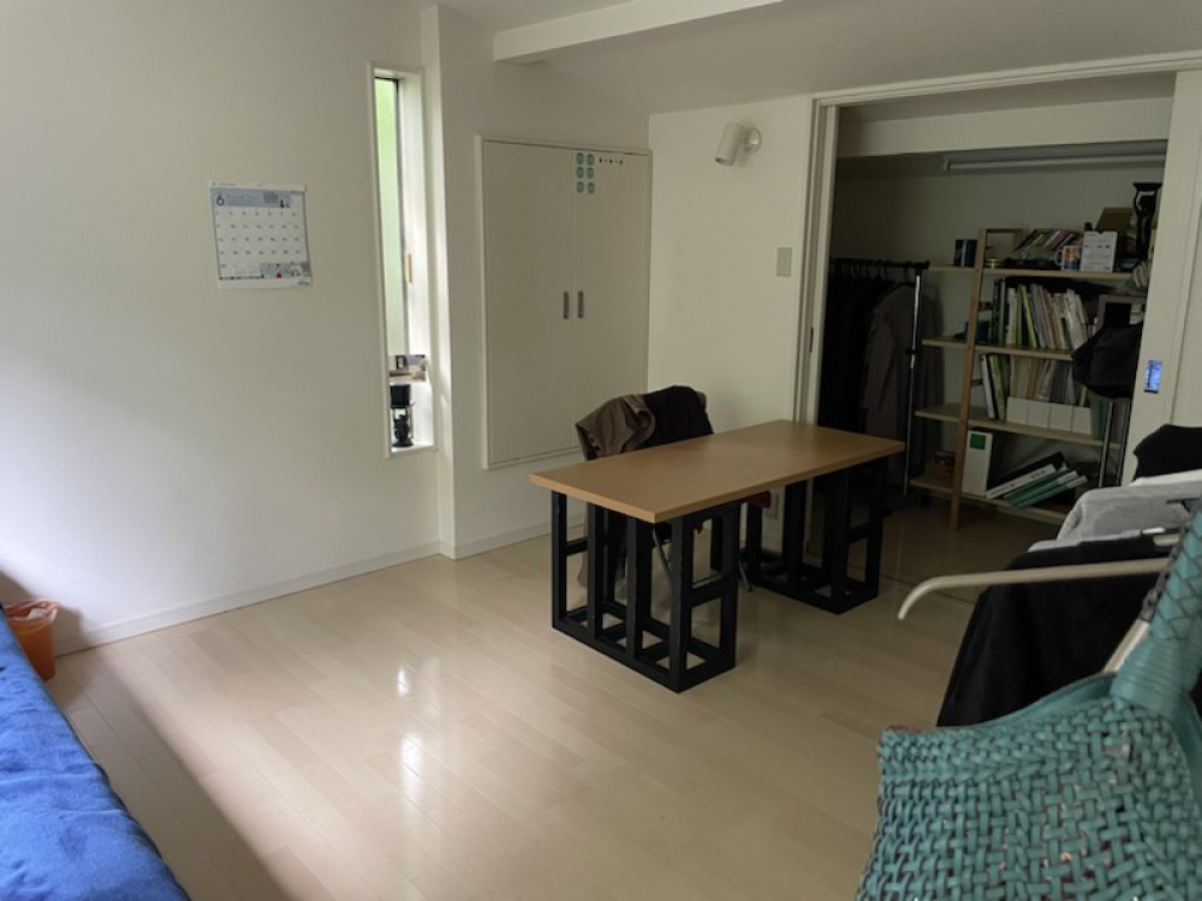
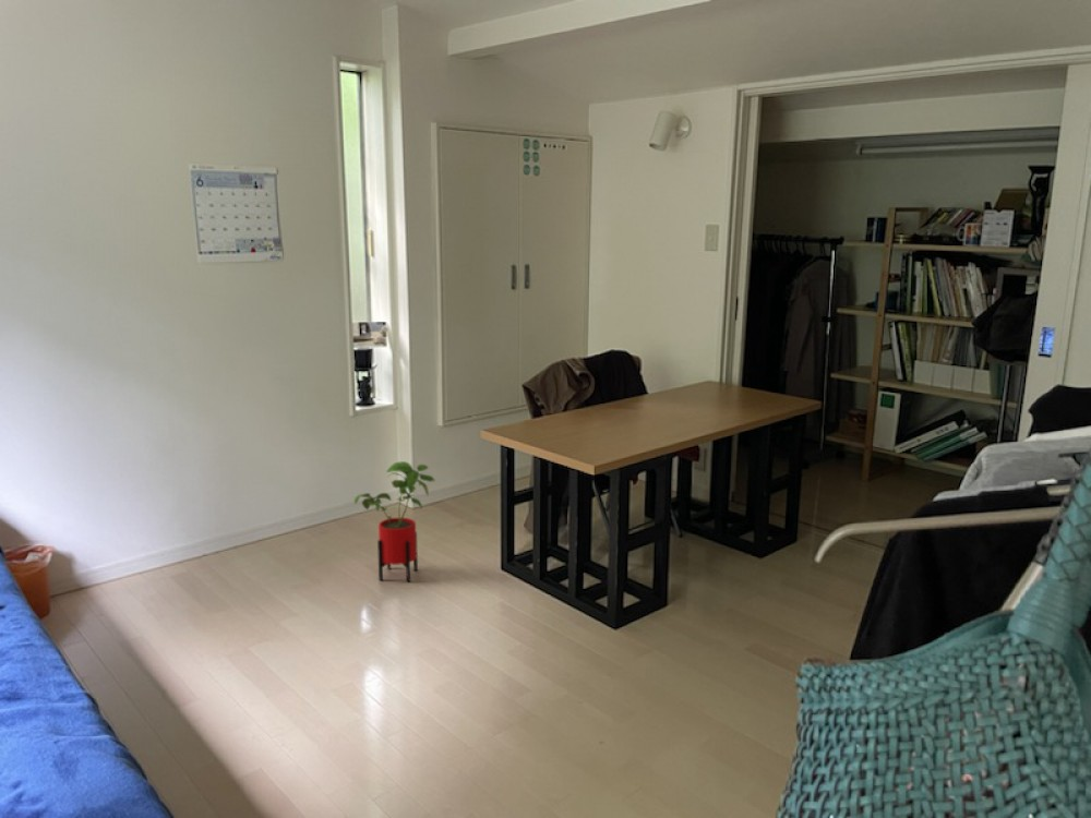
+ house plant (397, 518)
